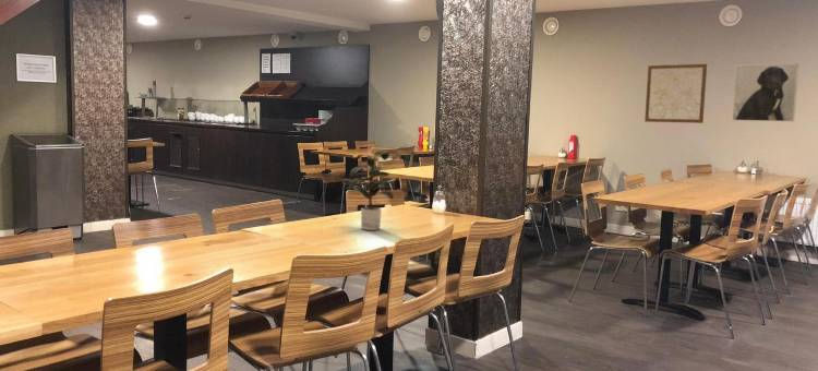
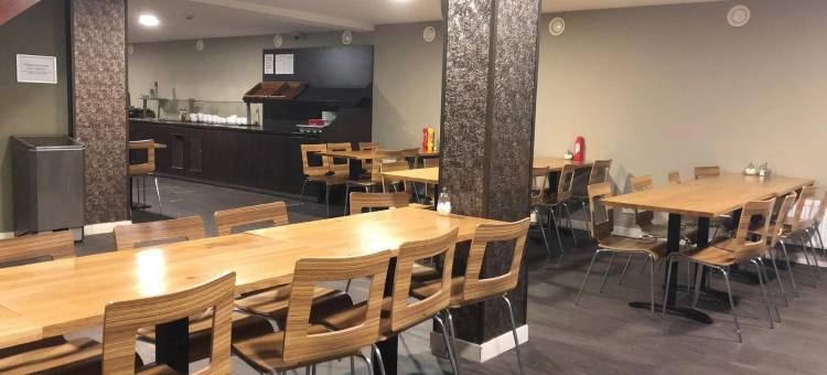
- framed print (765, 93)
- wall art (677, 92)
- potted plant (365, 190)
